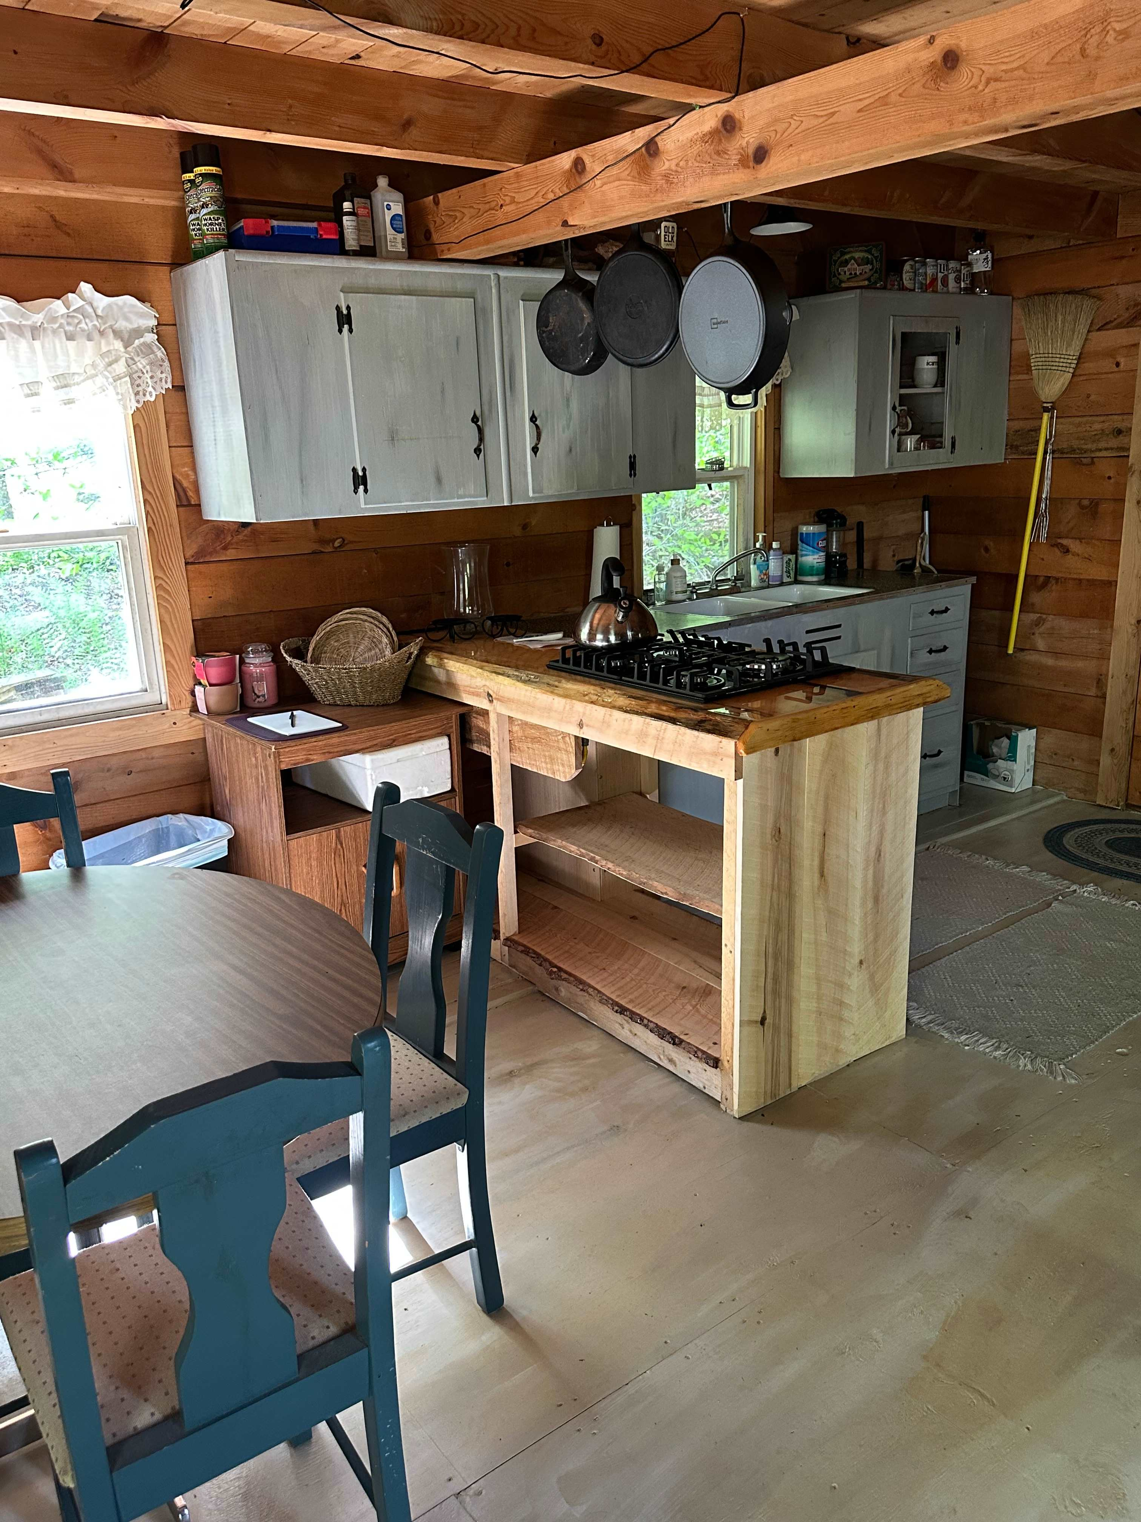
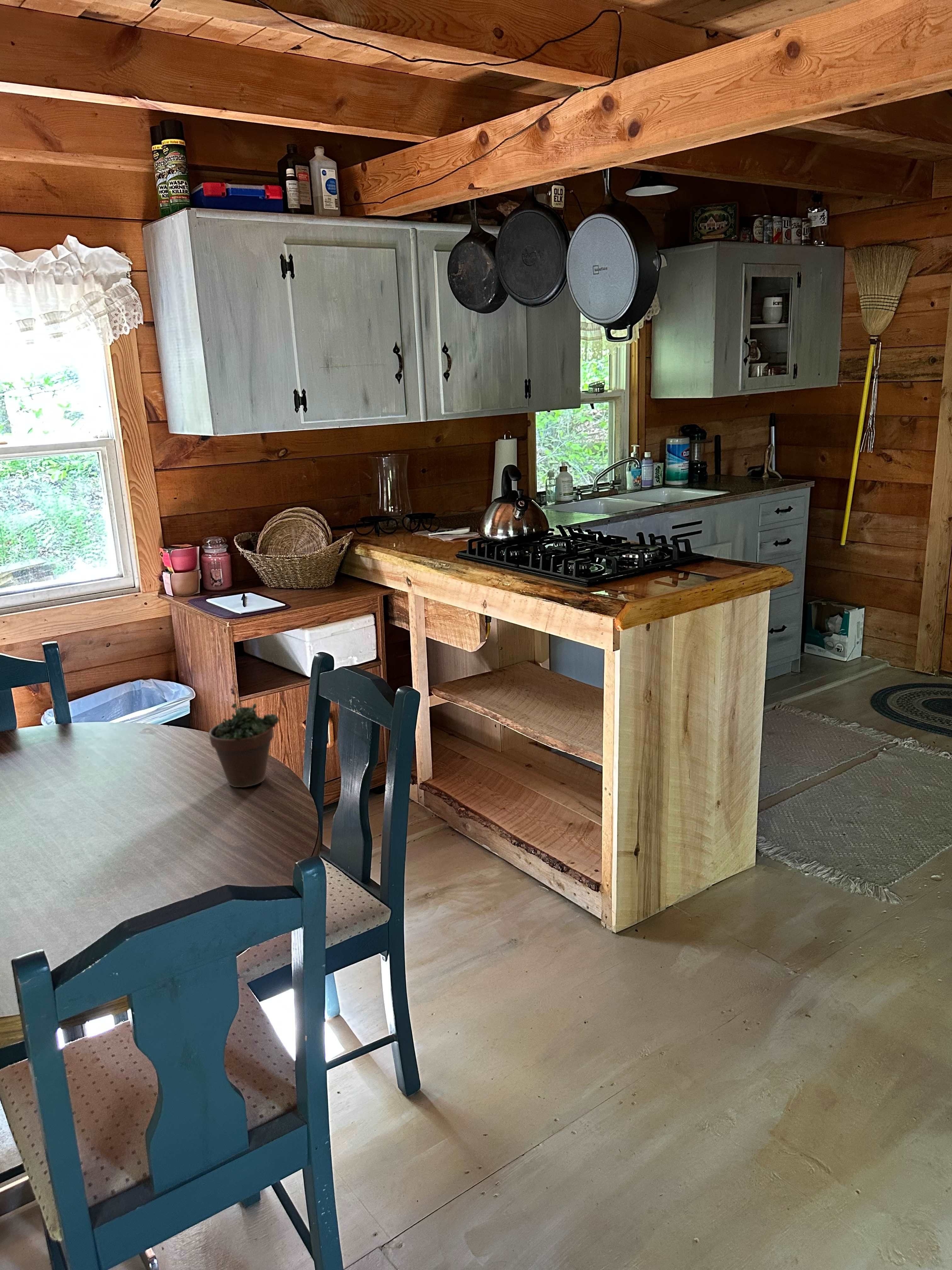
+ succulent plant (241, 733)
